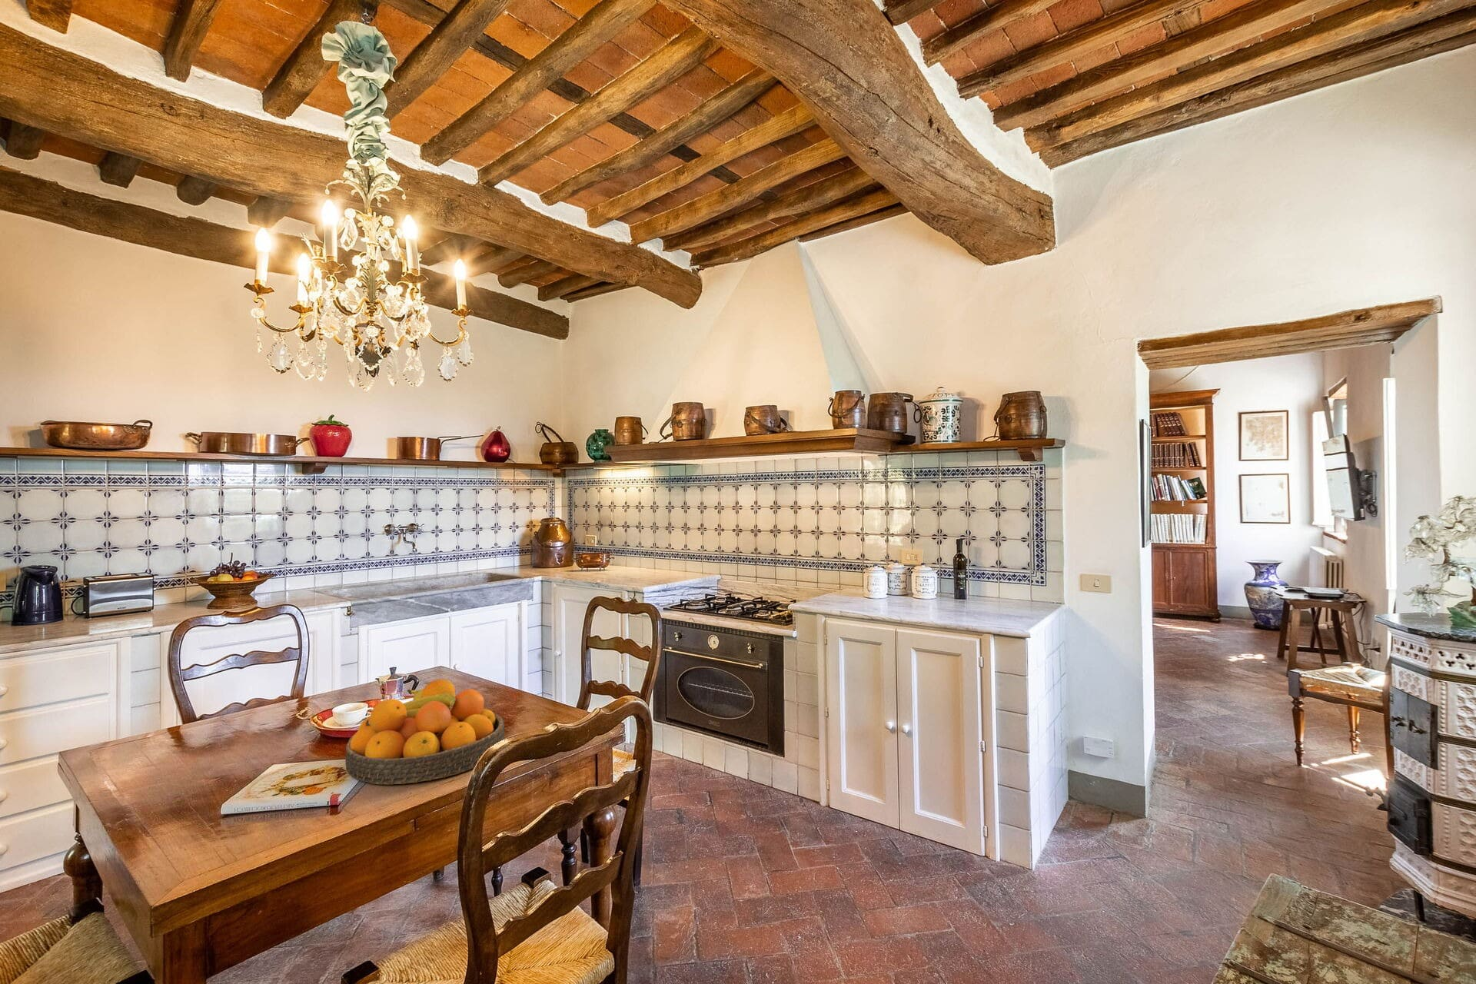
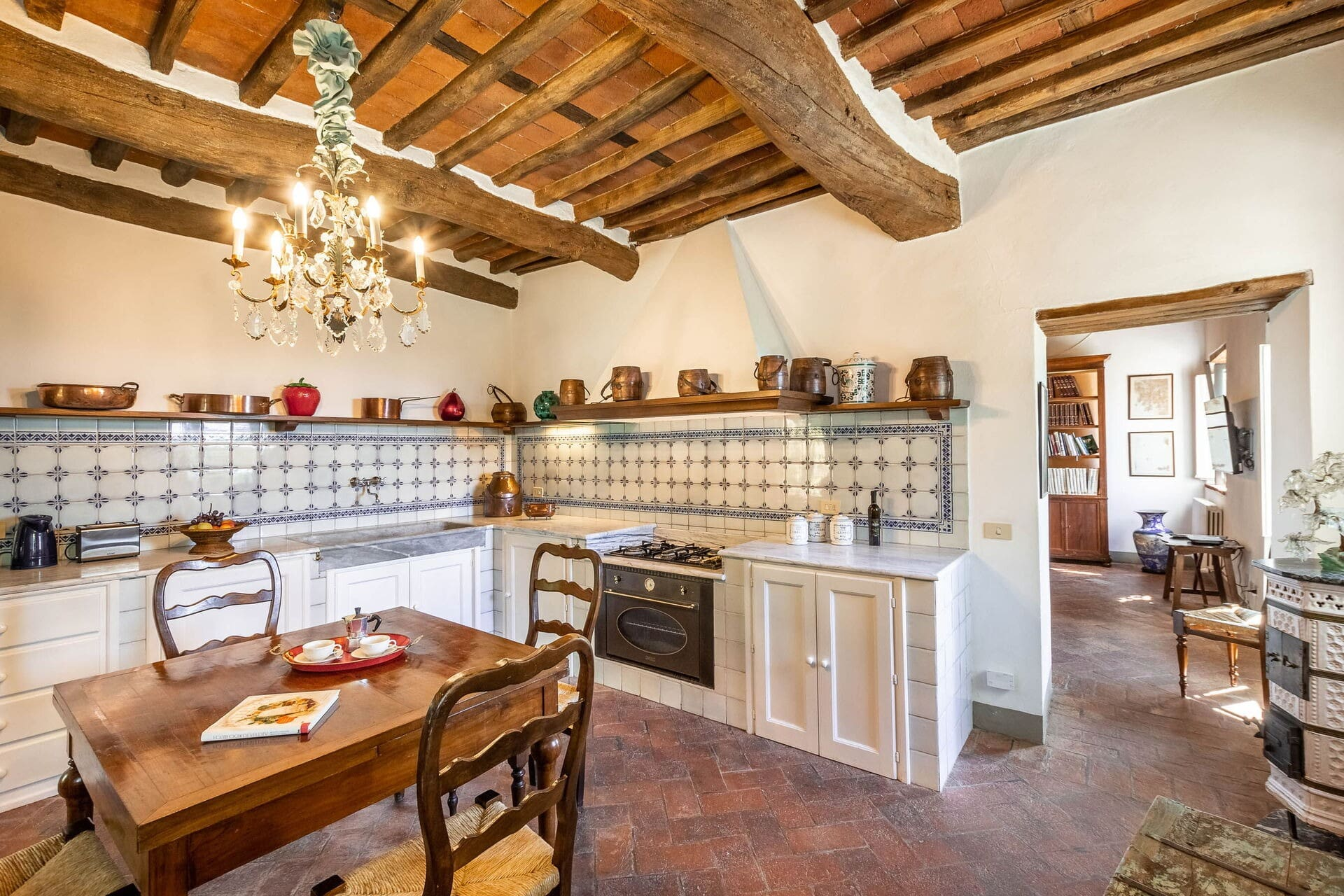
- fruit bowl (428, 722)
